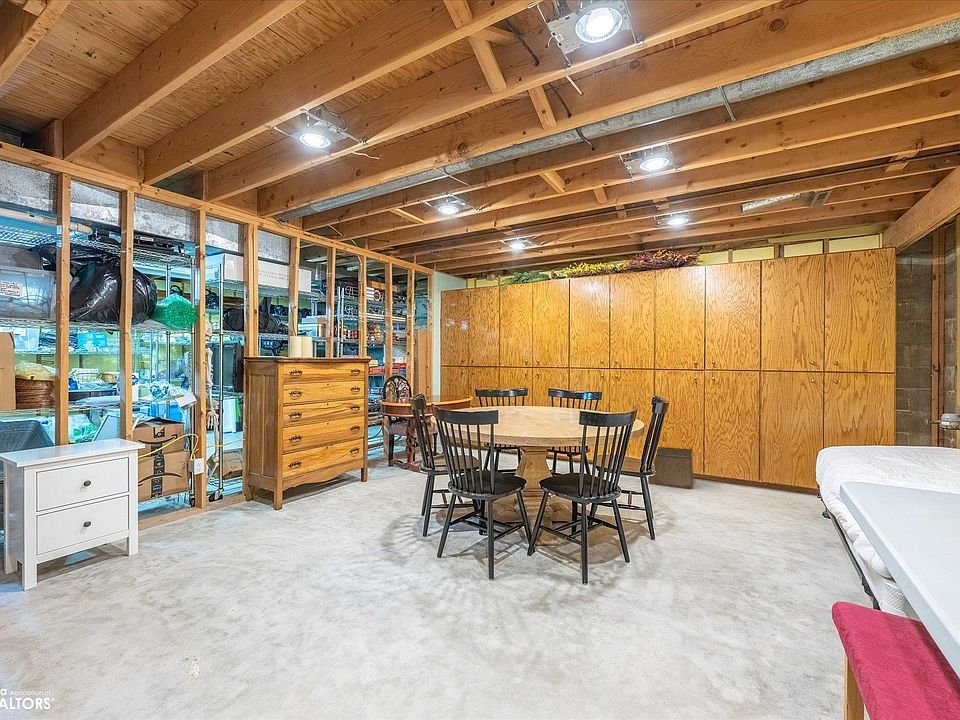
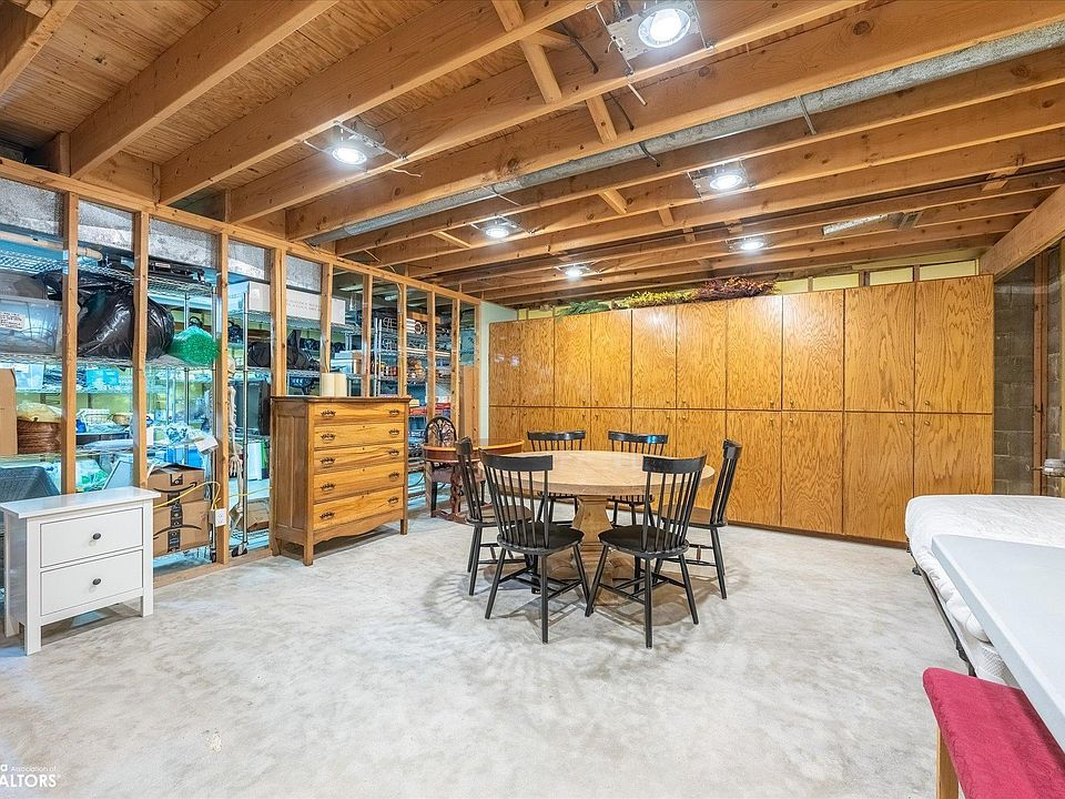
- storage bin (671, 466)
